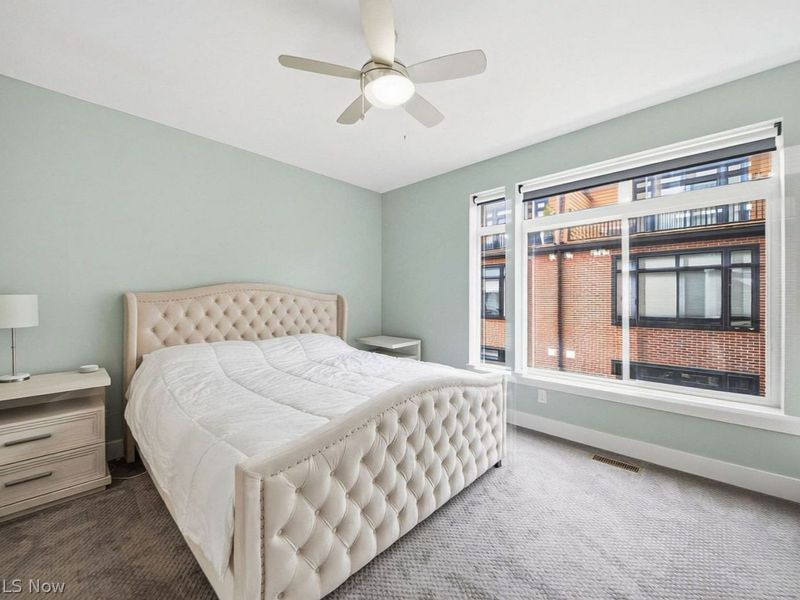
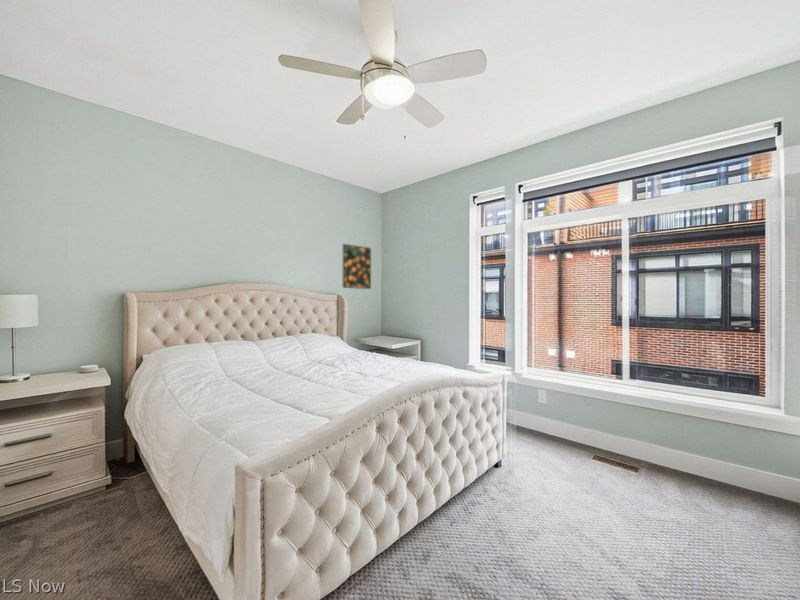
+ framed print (357, 267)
